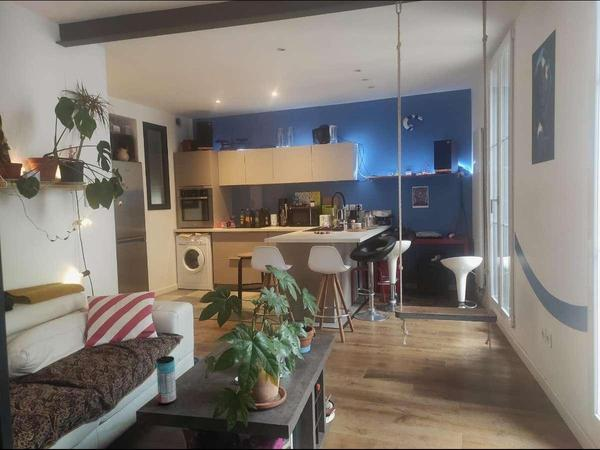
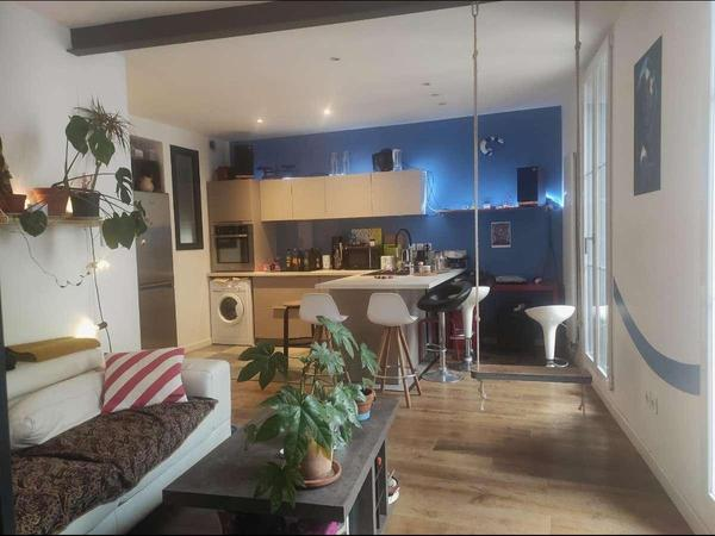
- beverage can (166, 380)
